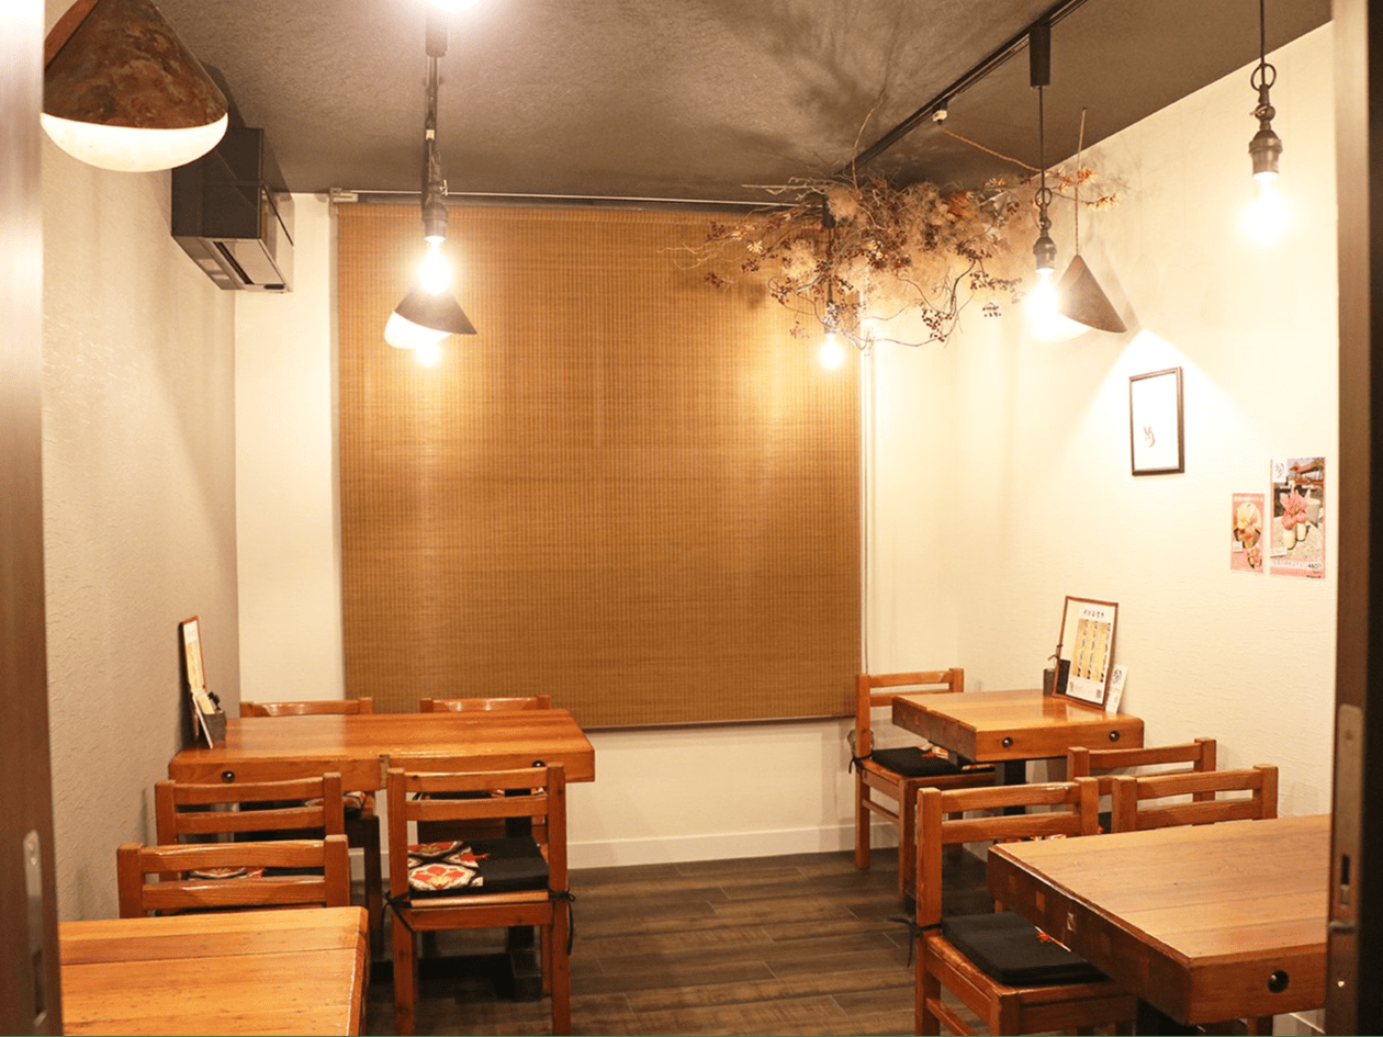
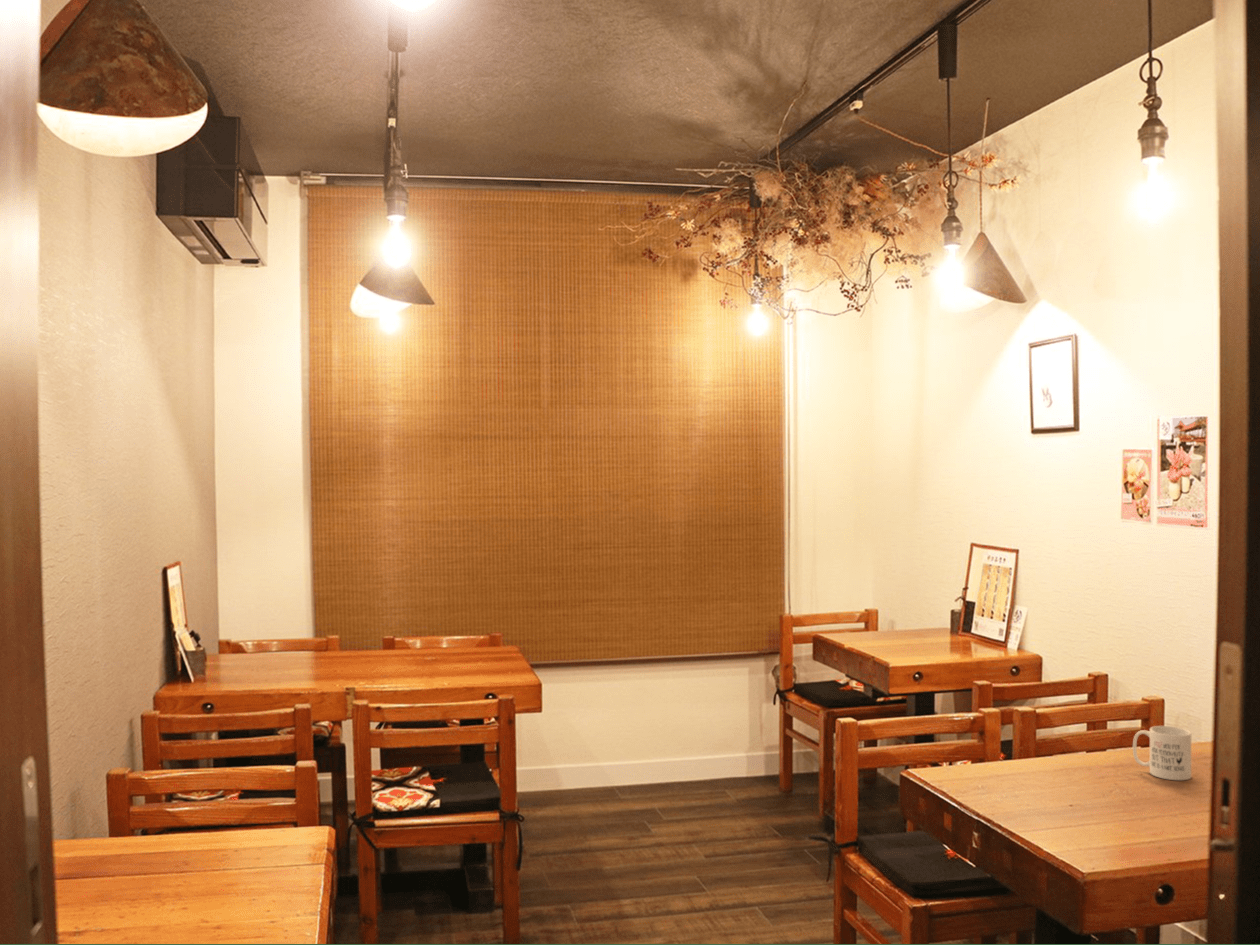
+ mug (1161, 751)
